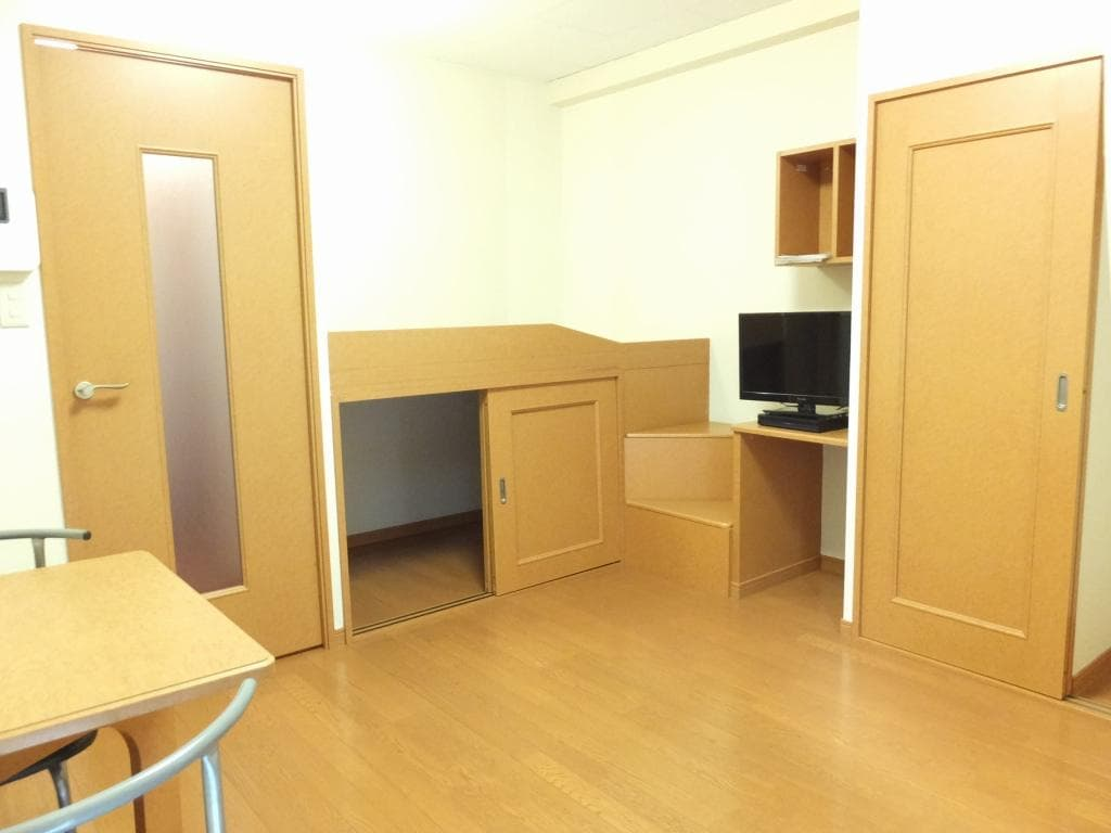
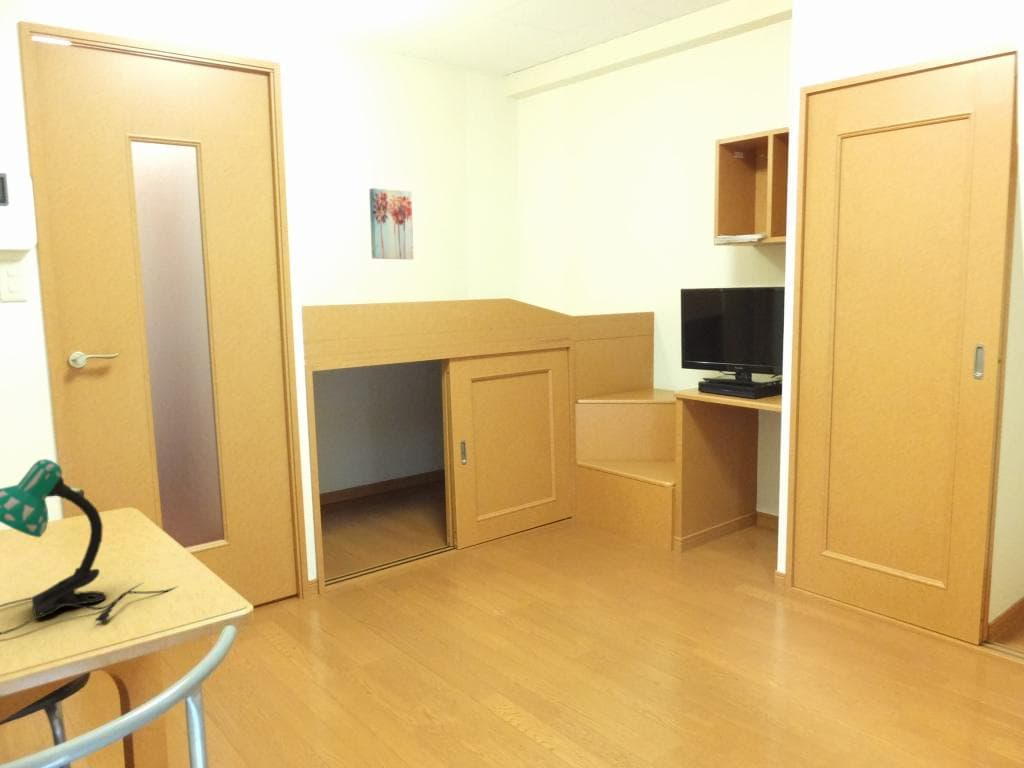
+ wall art (391, 224)
+ desk lamp (90, 534)
